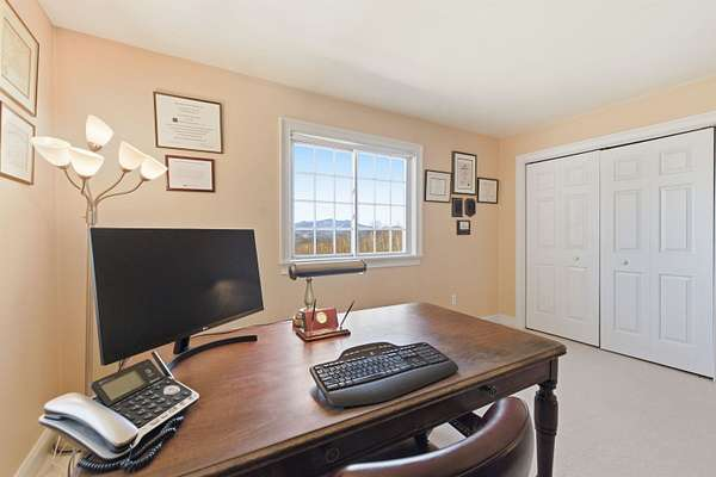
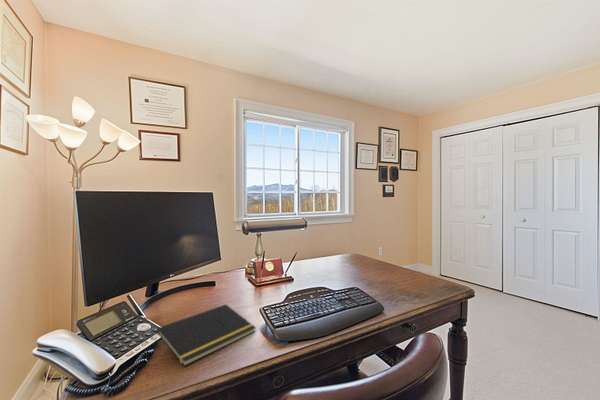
+ notepad (208, 329)
